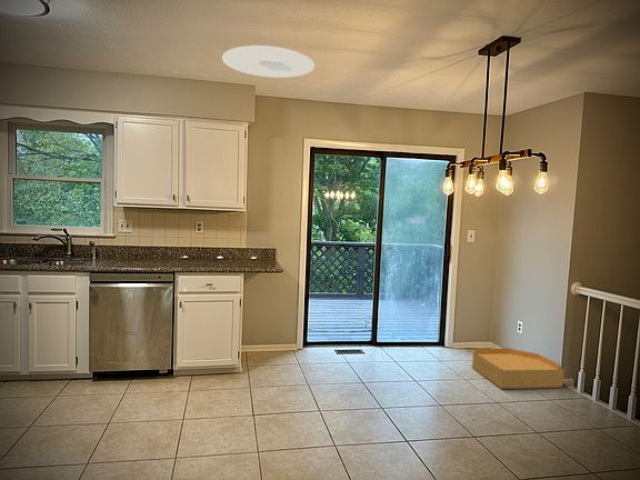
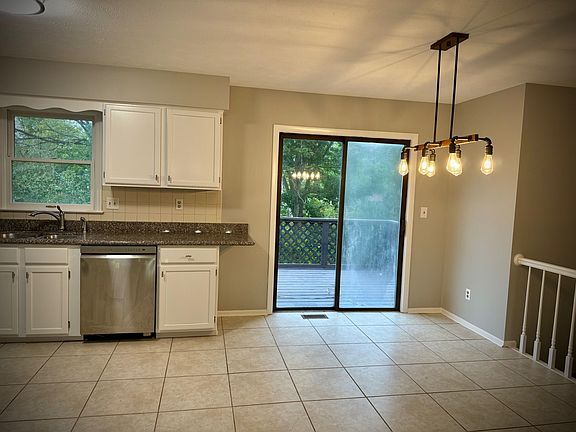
- basket (516, 366)
- ceiling light (269, 58)
